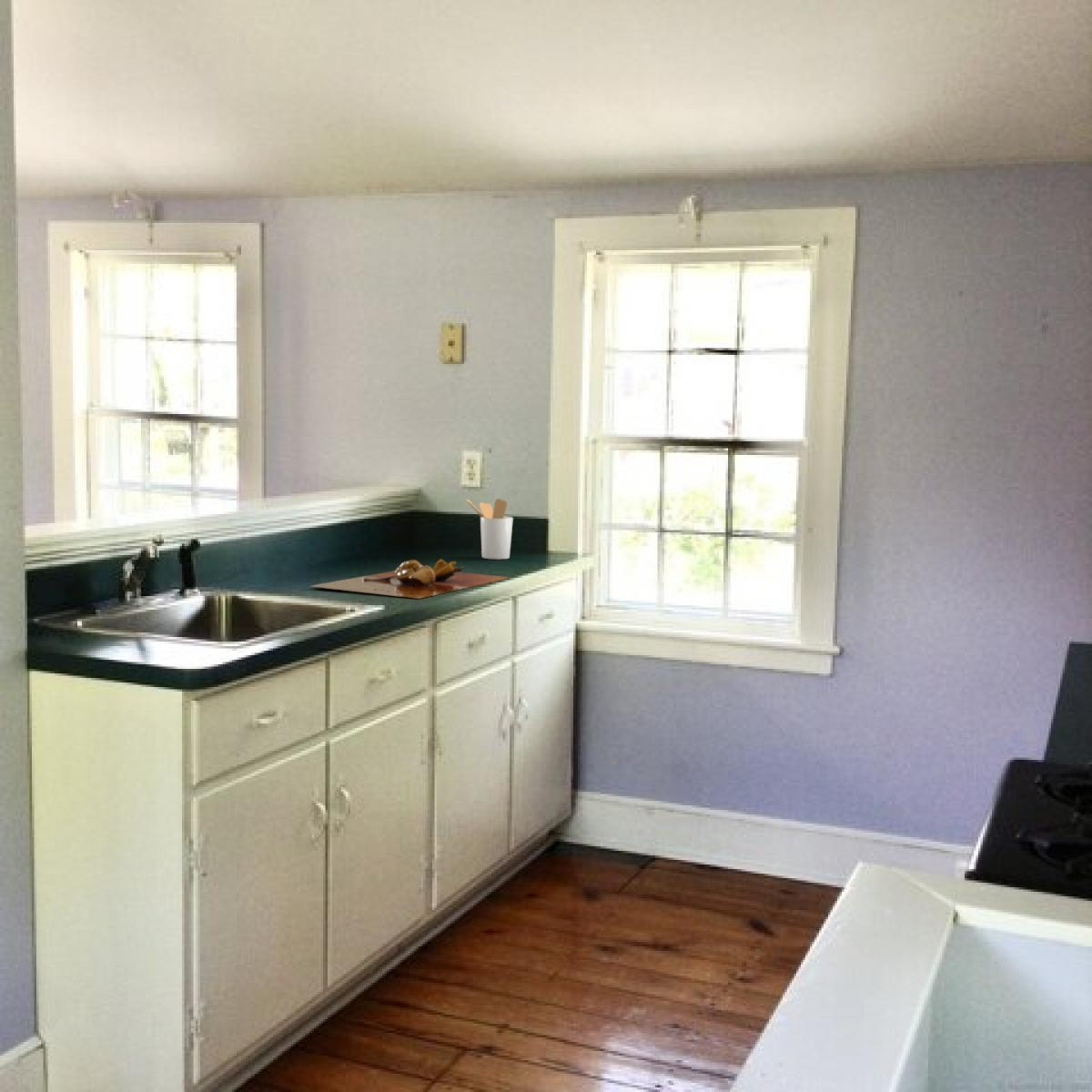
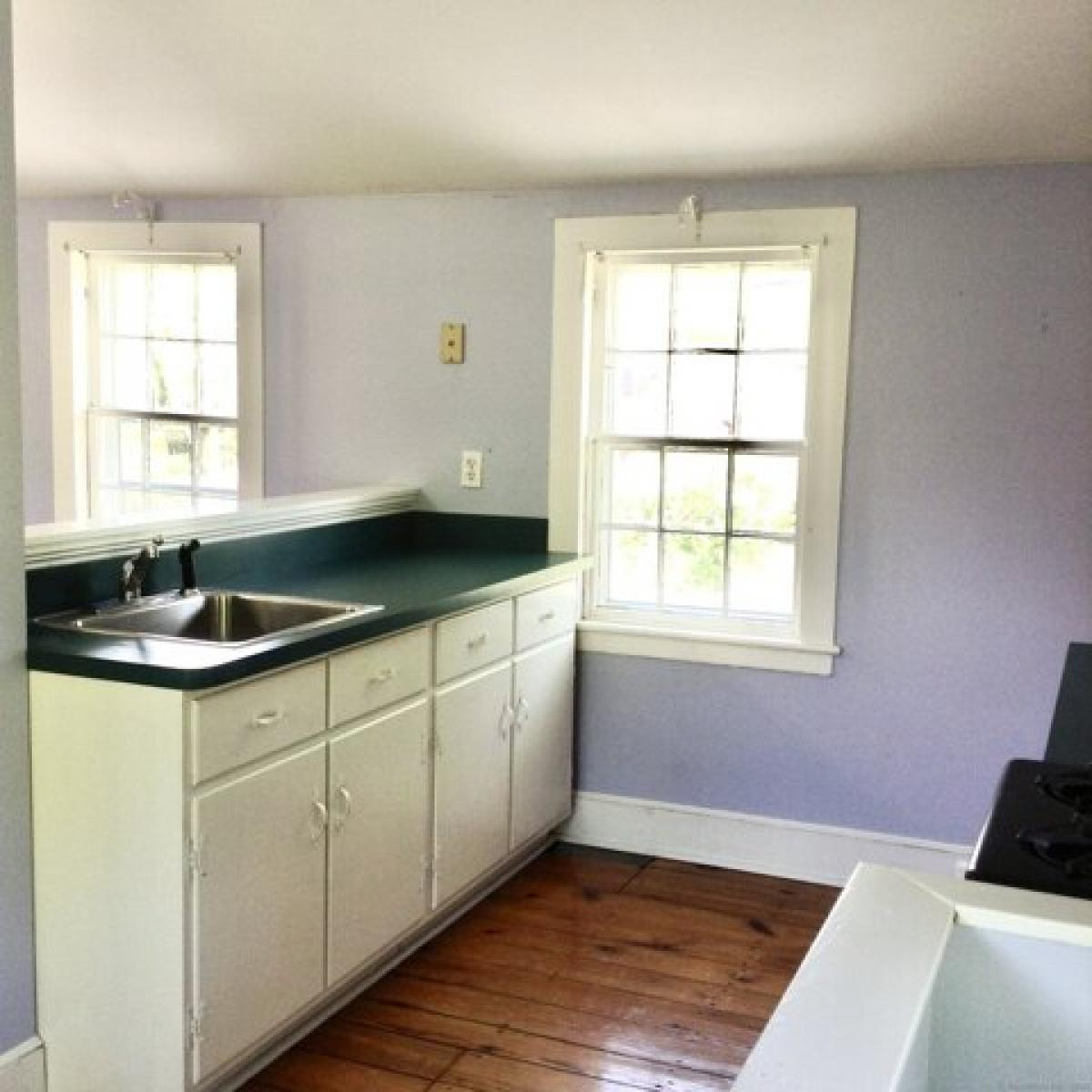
- utensil holder (488, 527)
- cutting board (414, 571)
